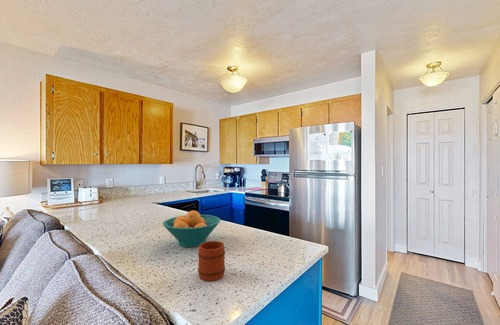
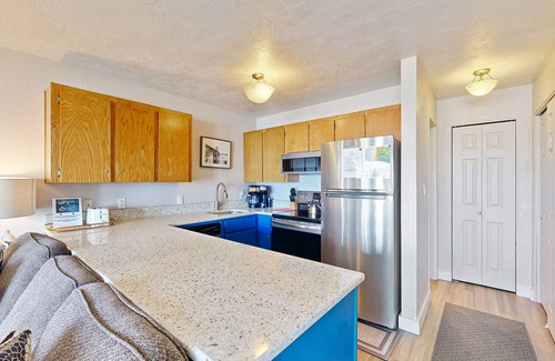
- mug (209, 258)
- fruit bowl (192, 226)
